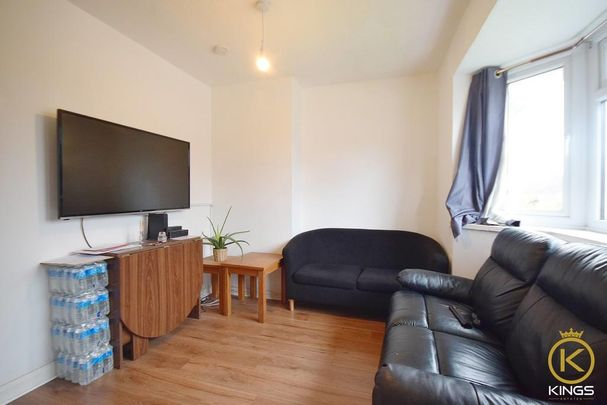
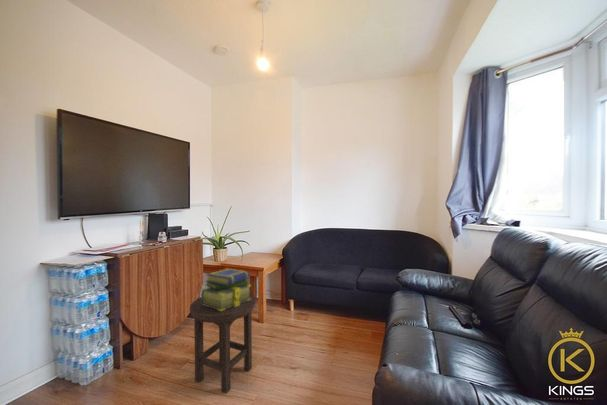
+ stool (224, 338)
+ stack of books (227, 286)
